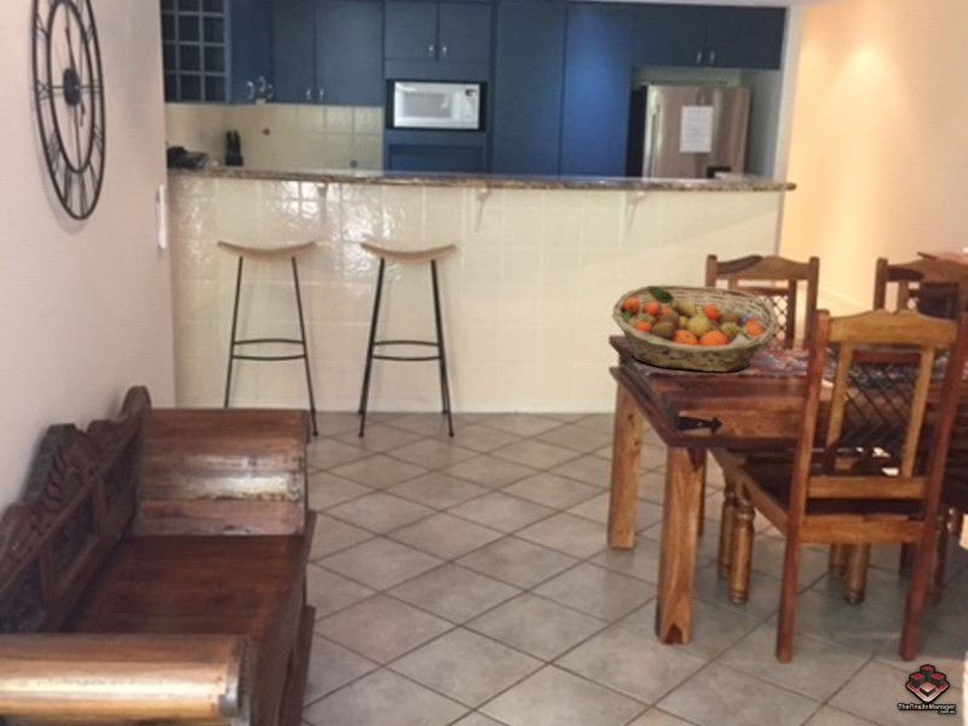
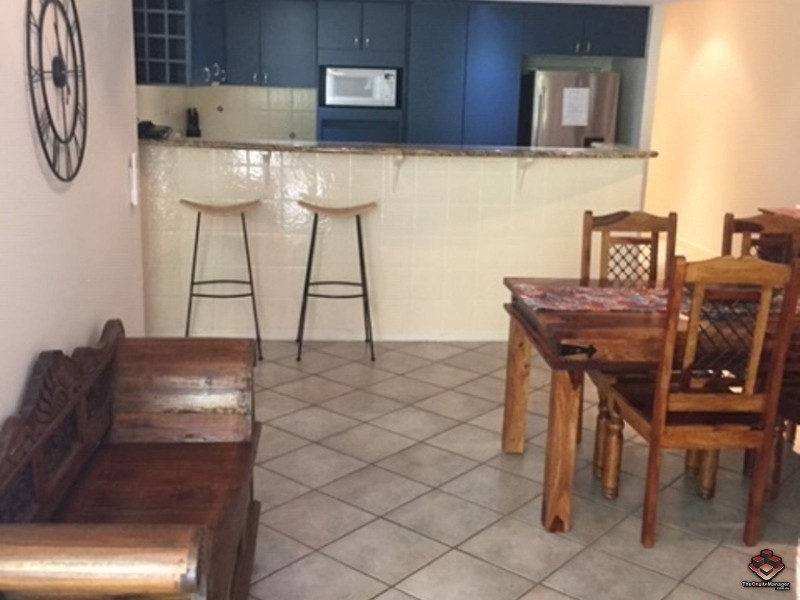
- fruit basket (692, 327)
